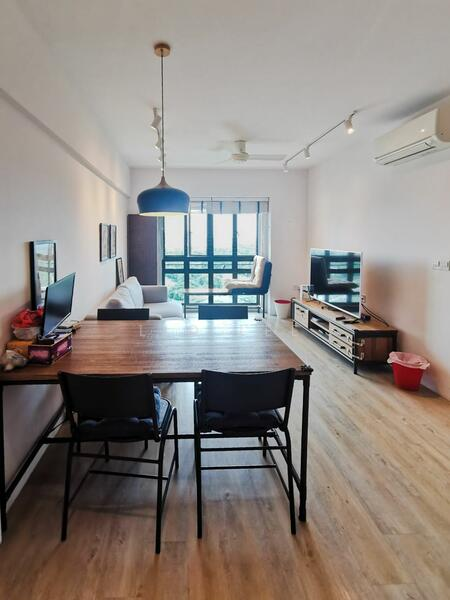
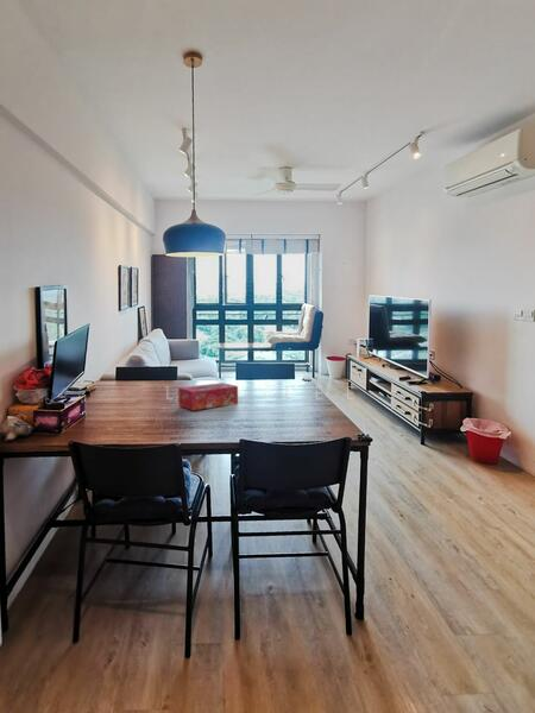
+ tissue box (208, 396)
